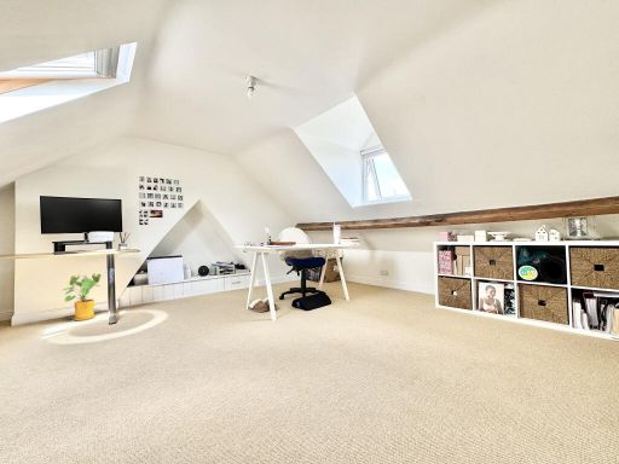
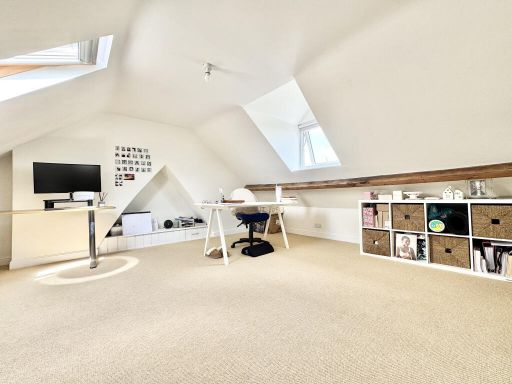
- house plant (82, 296)
